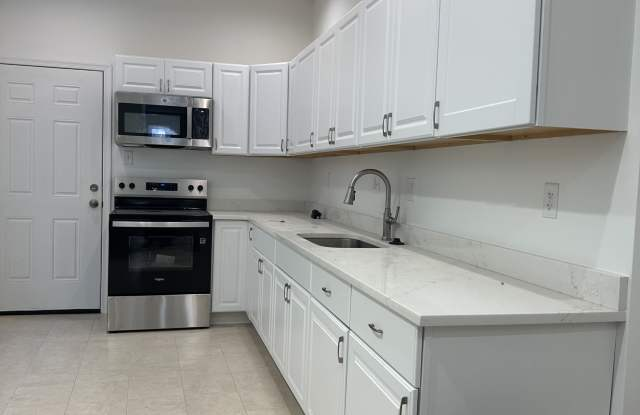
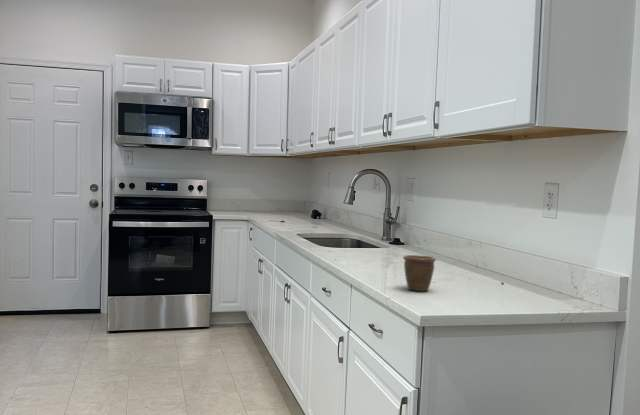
+ mug (419, 272)
